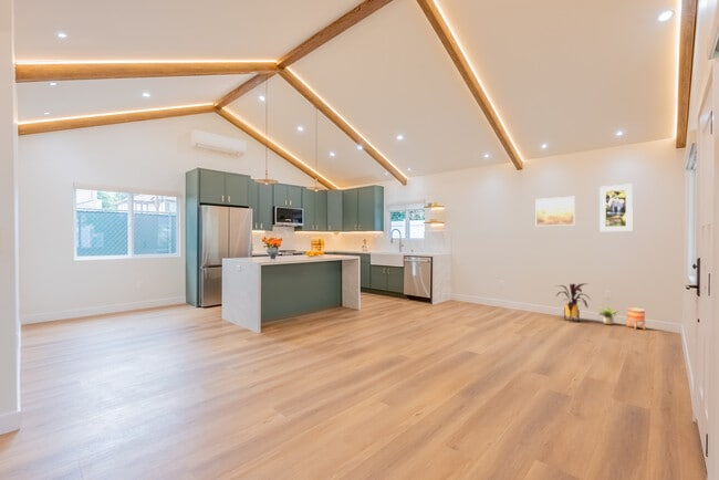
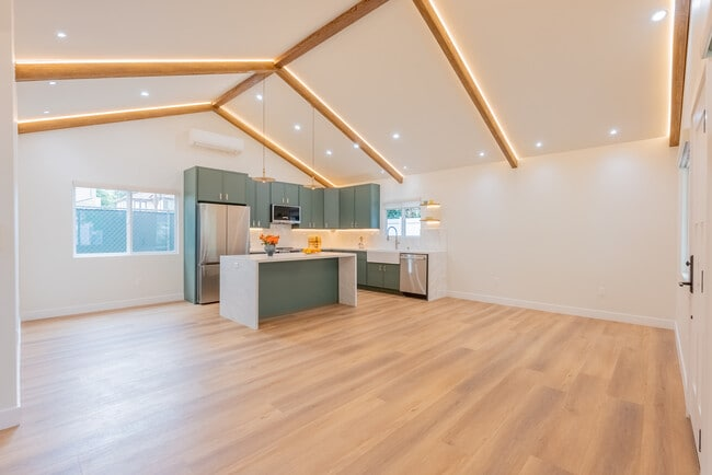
- planter (635, 319)
- potted plant (607, 315)
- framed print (554, 211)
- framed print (615, 208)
- house plant (571, 302)
